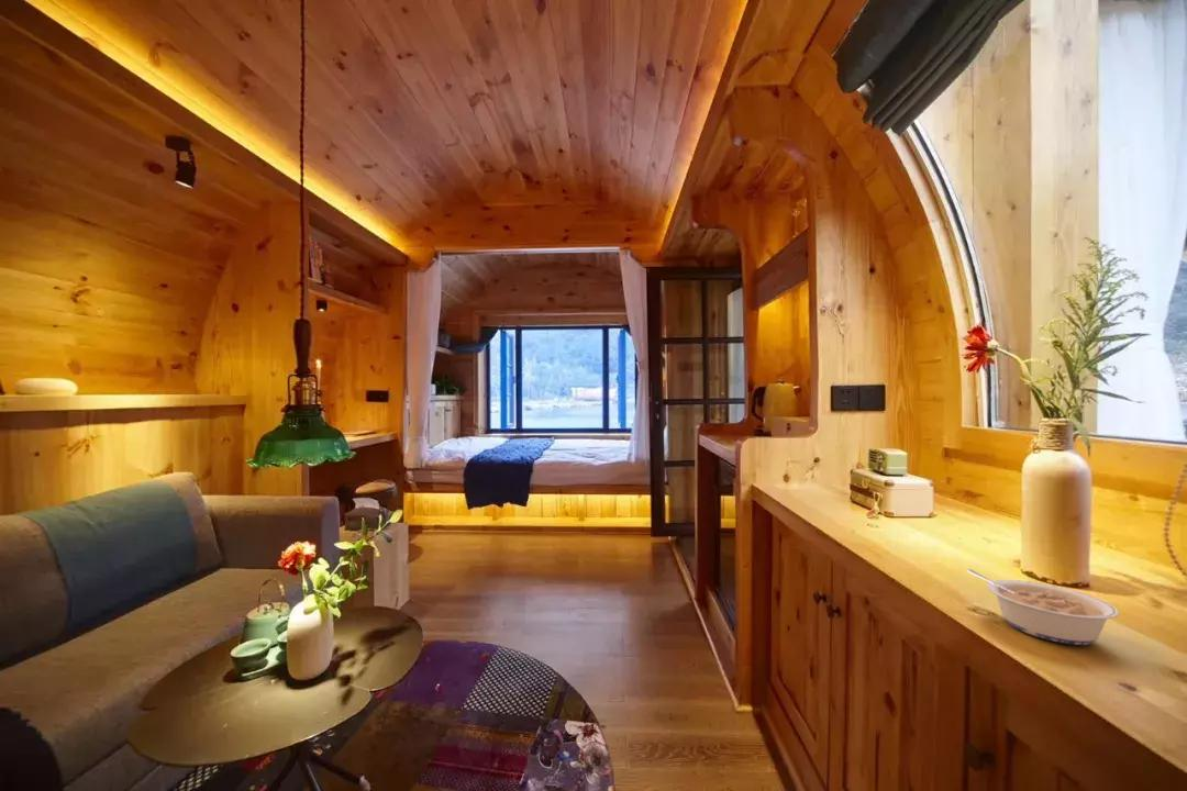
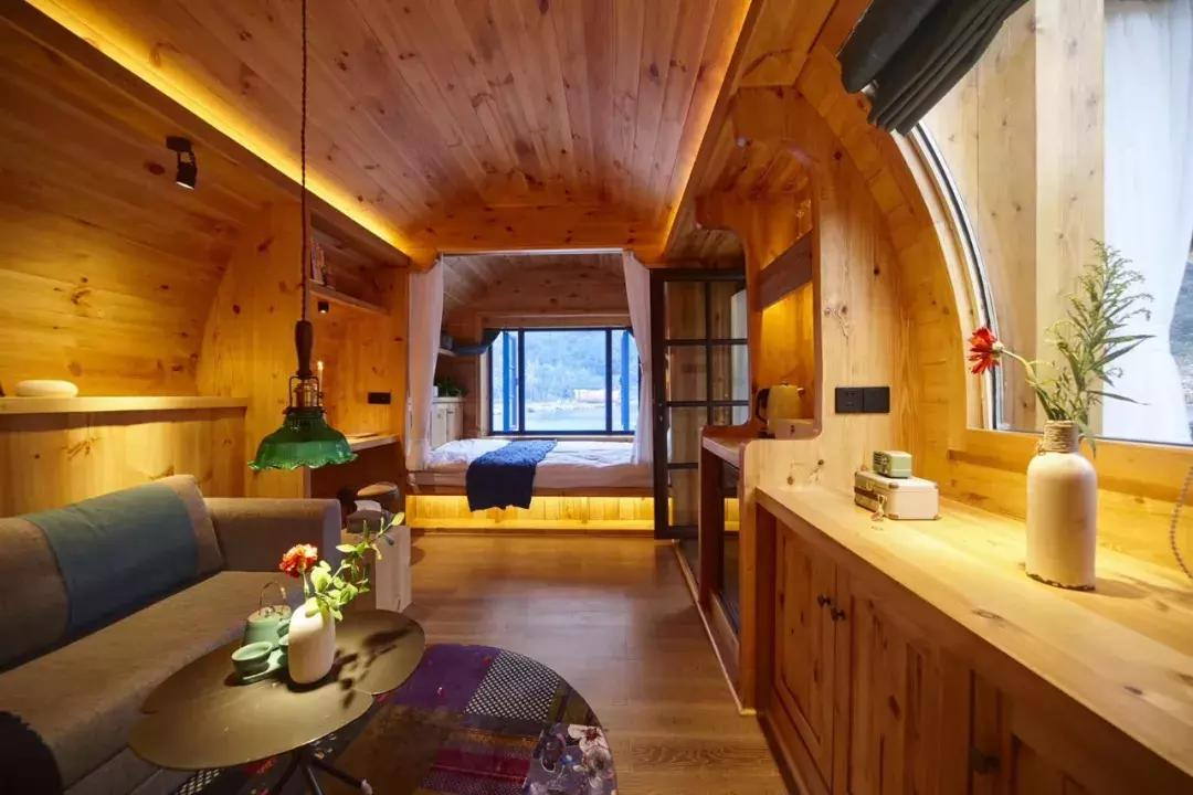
- legume (1043, 609)
